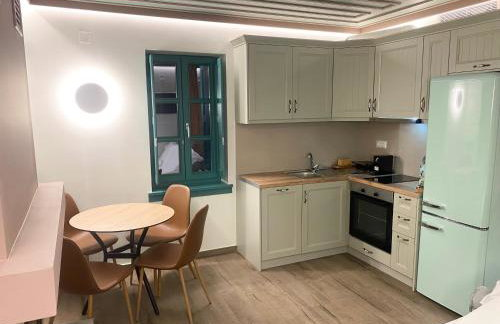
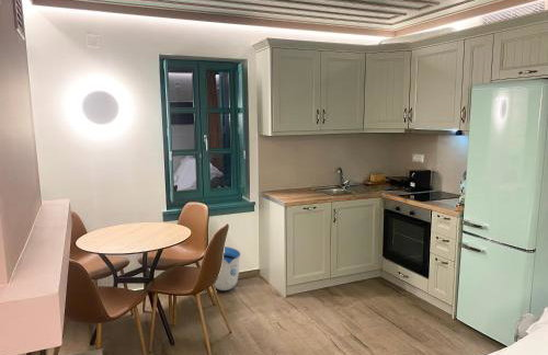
+ sun visor (225, 268)
